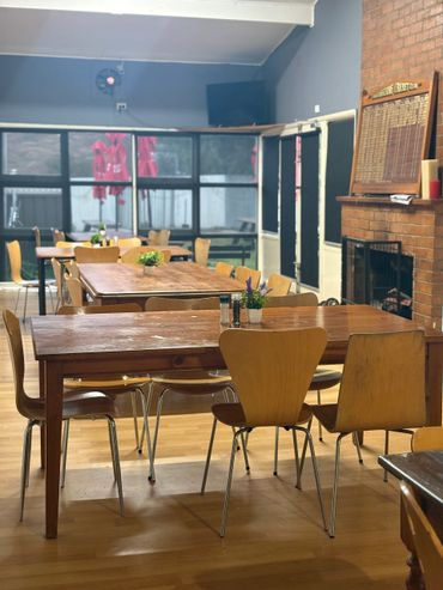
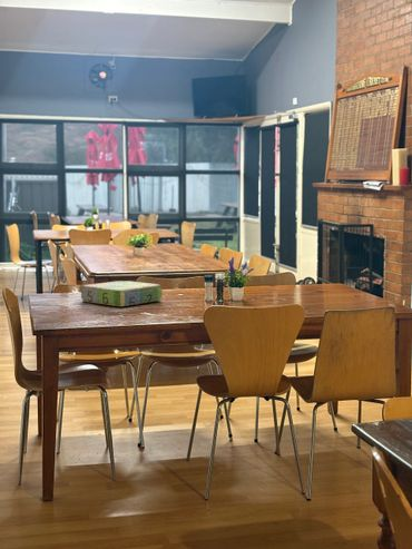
+ board game (121, 292)
